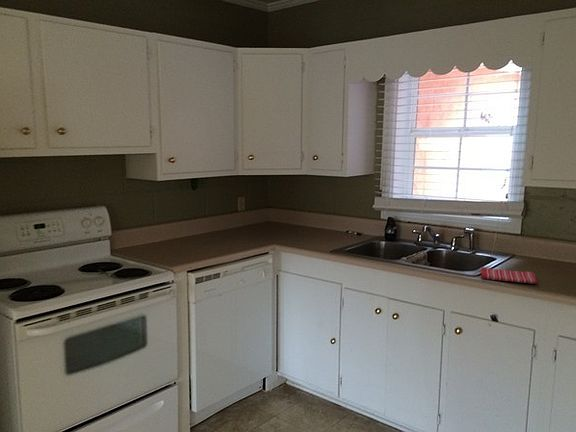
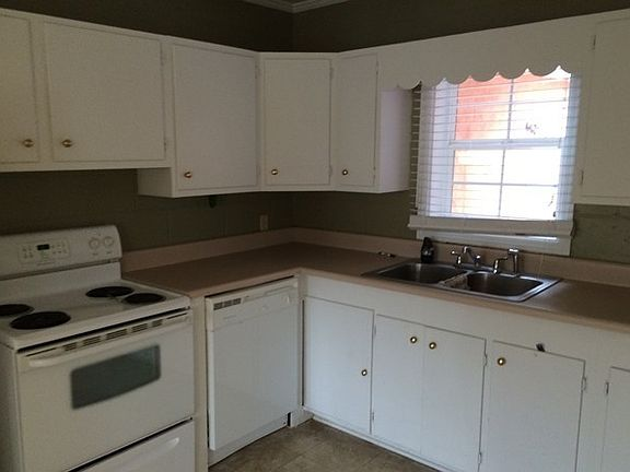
- dish towel (507, 275)
